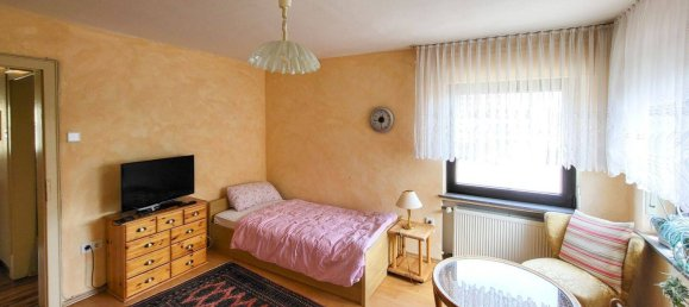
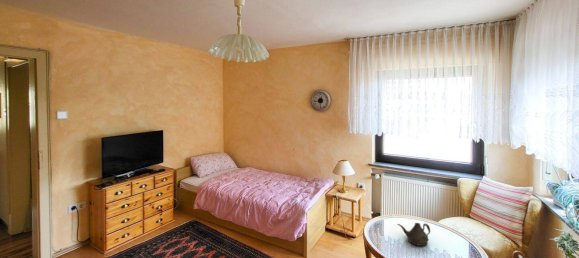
+ teapot (413, 232)
